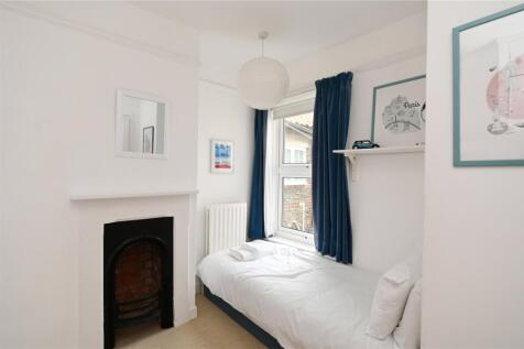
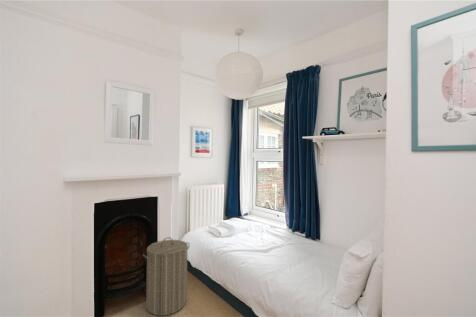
+ laundry hamper (167, 270)
